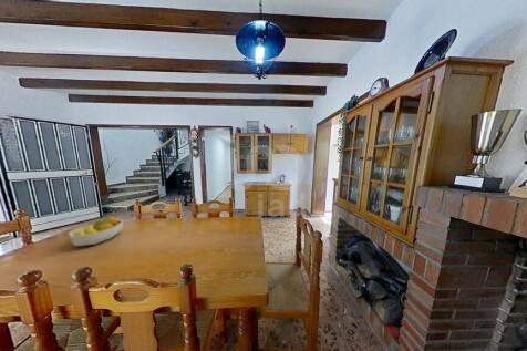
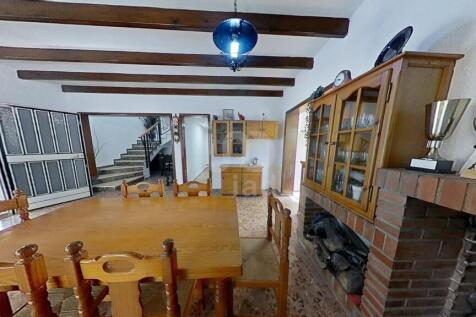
- fruit bowl (97, 229)
